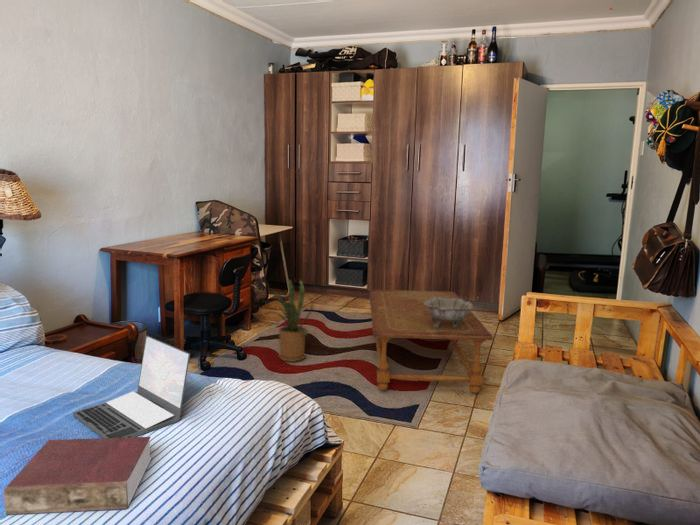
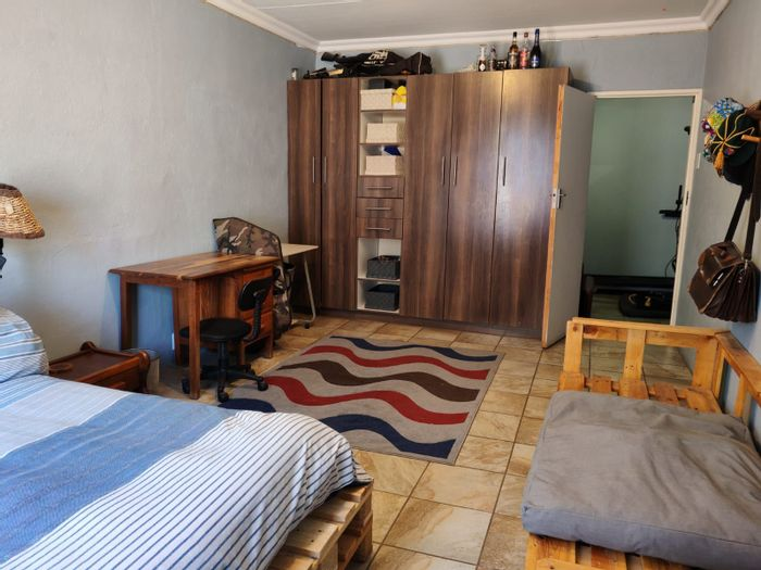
- book (85, 472)
- laptop (138, 384)
- house plant (288, 321)
- coffee table (419, 334)
- decorative bowl (447, 312)
